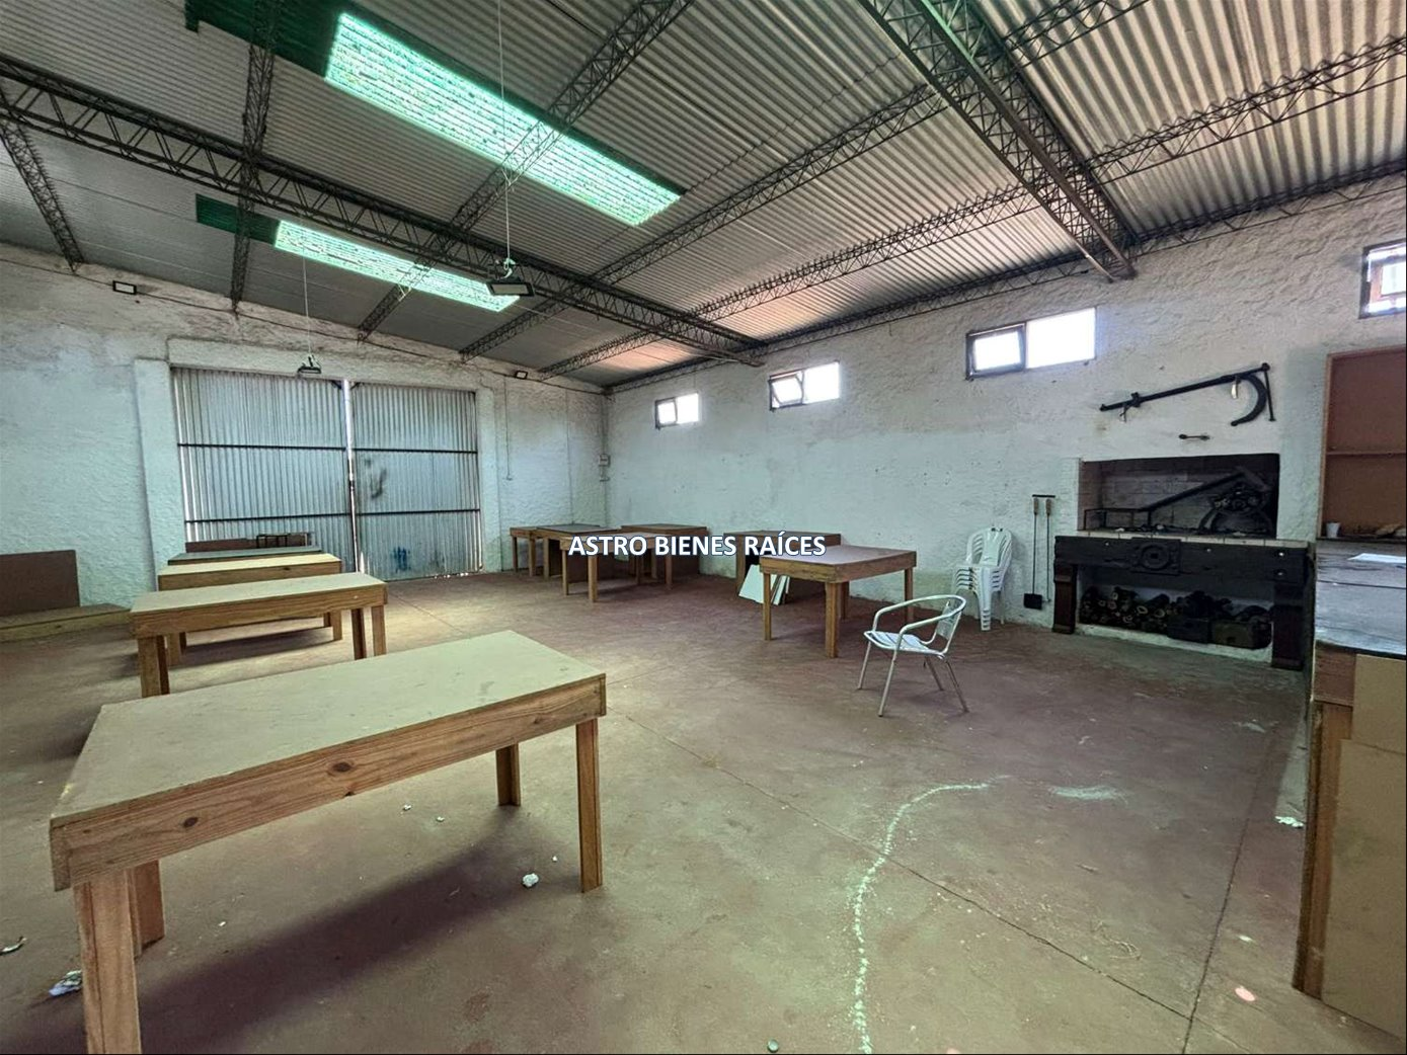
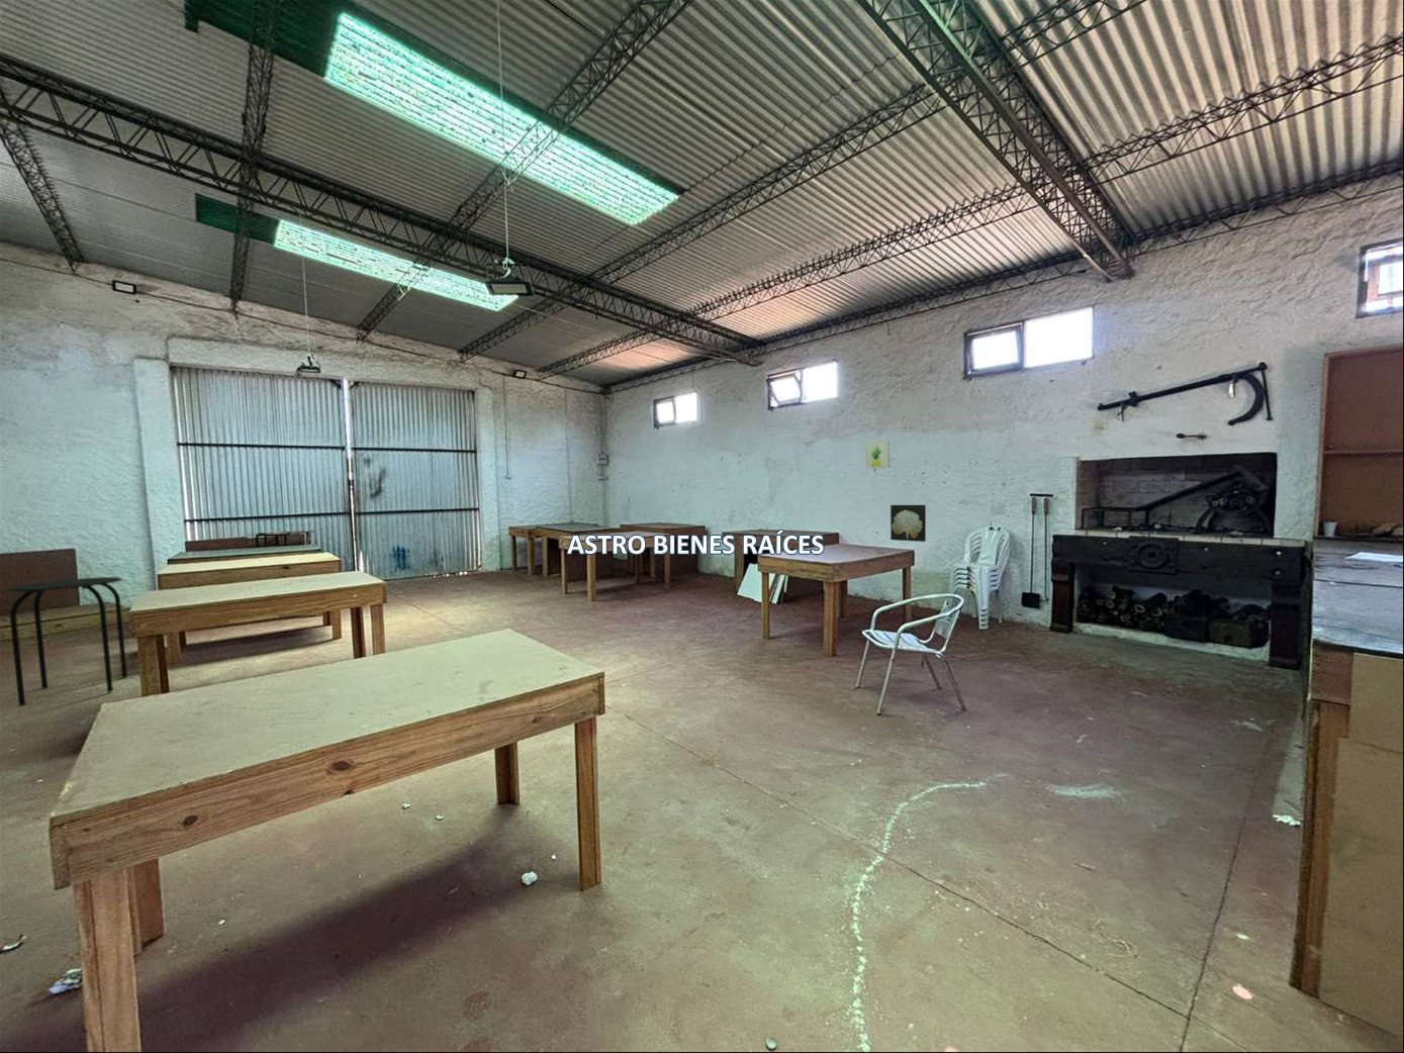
+ wall art (876, 455)
+ wall art (907, 522)
+ stool (42, 639)
